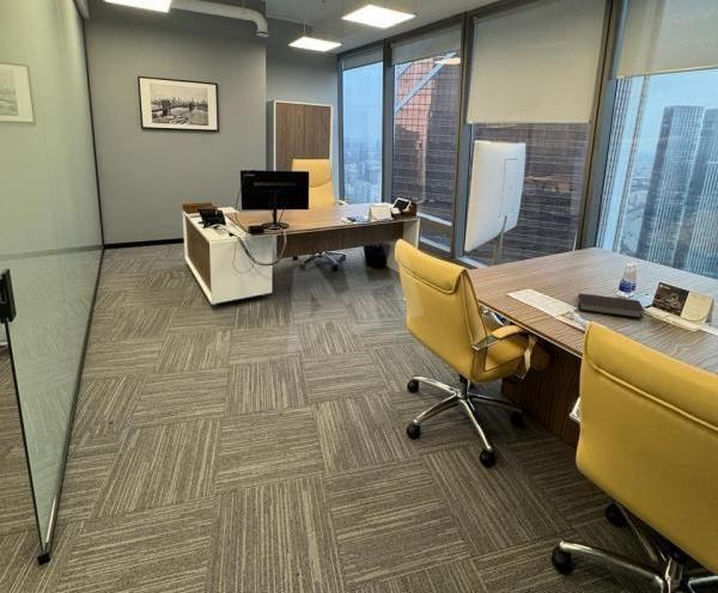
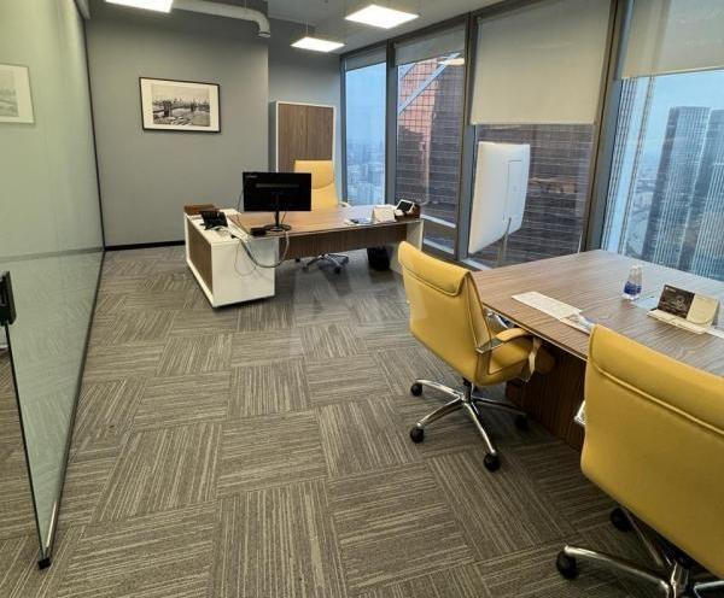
- notebook (608, 304)
